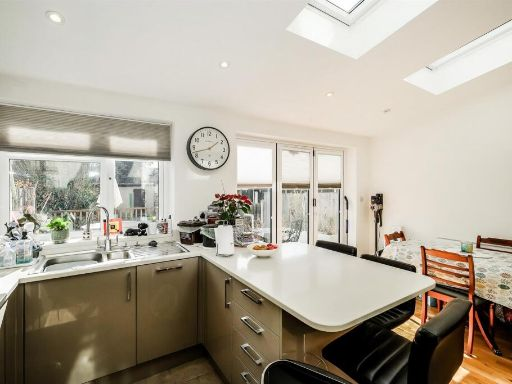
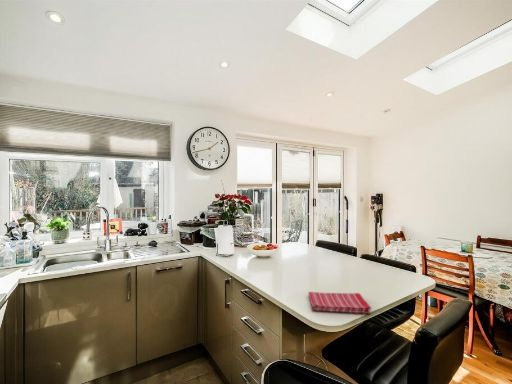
+ dish towel (337, 300)
